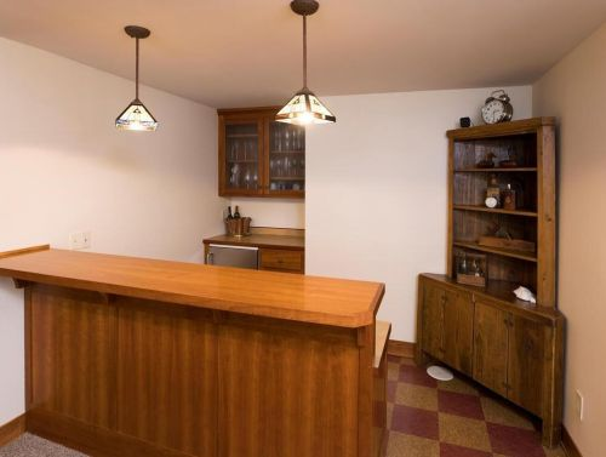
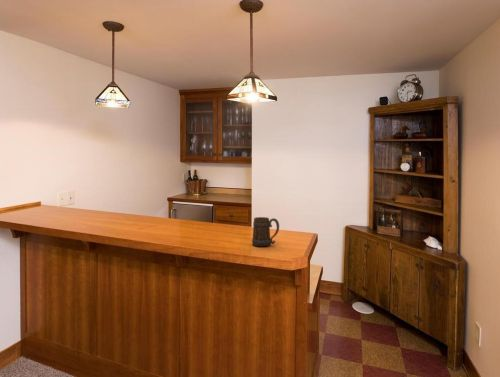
+ beer mug (265, 231)
